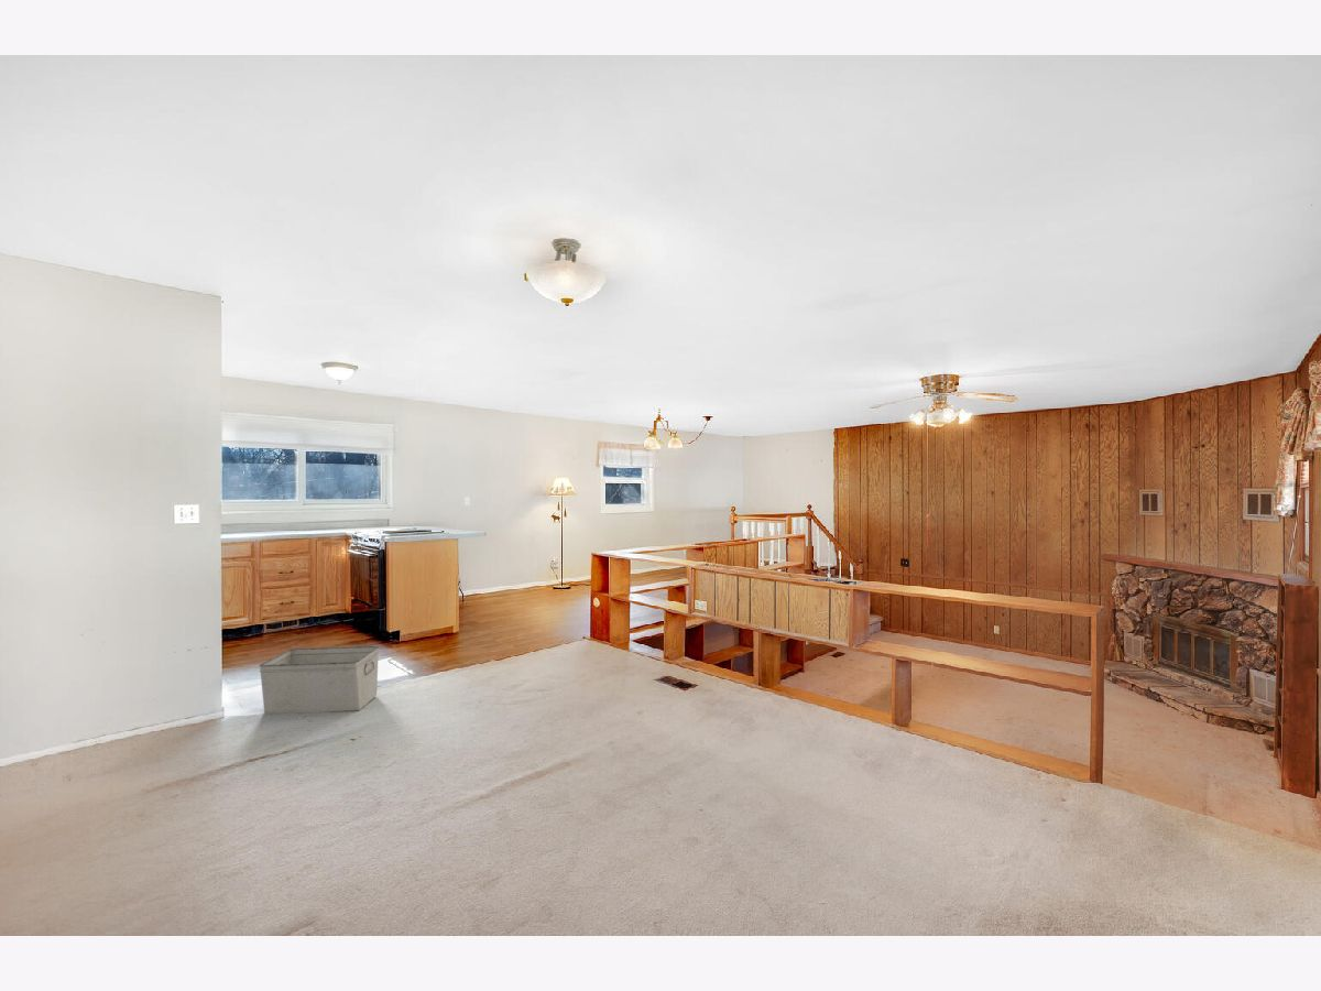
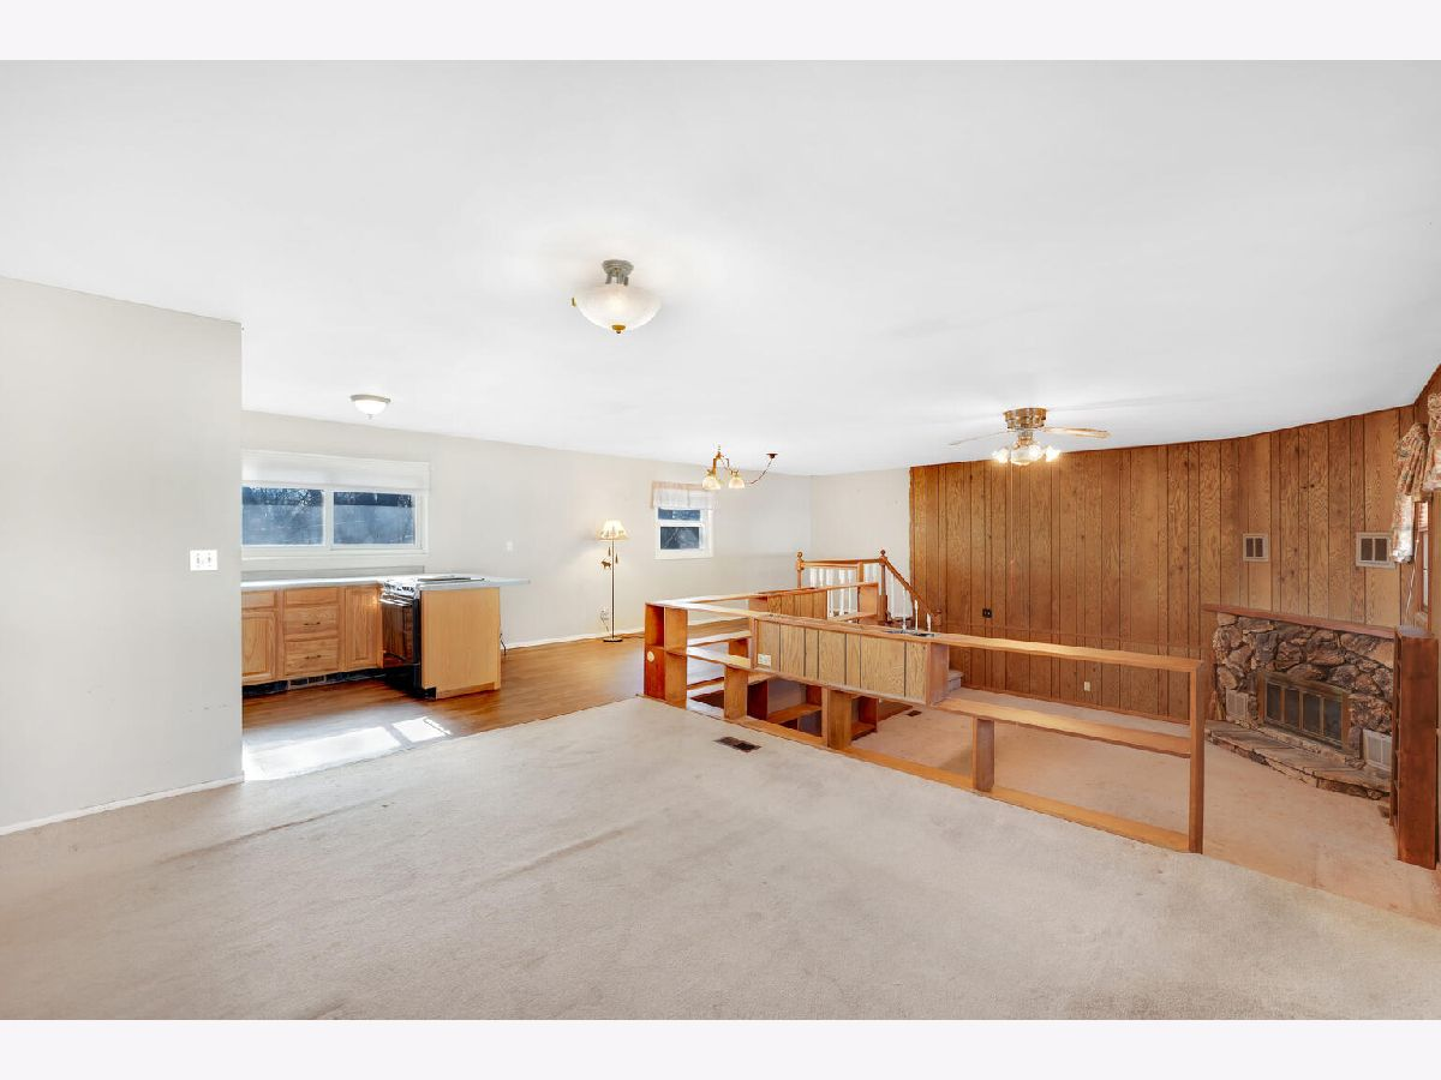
- storage bin (323, 679)
